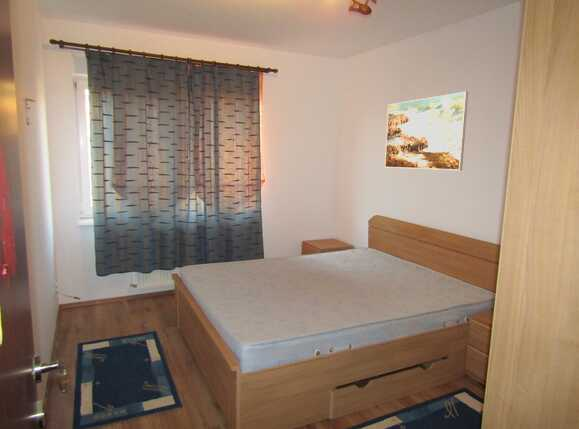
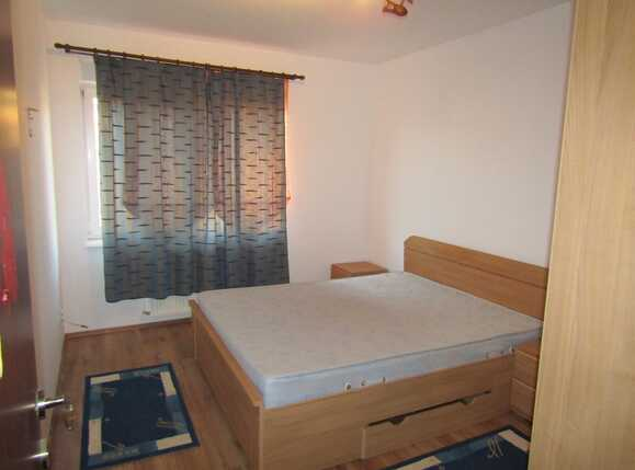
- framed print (421, 134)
